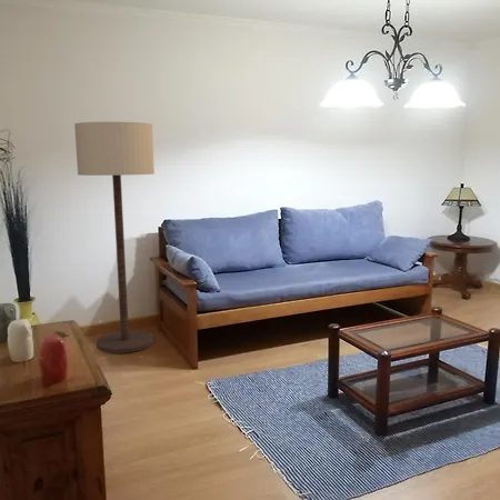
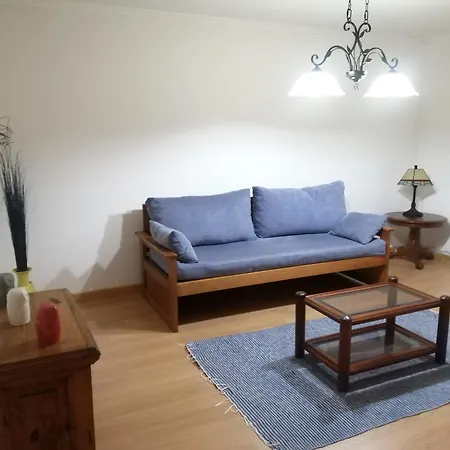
- floor lamp (119, 238)
